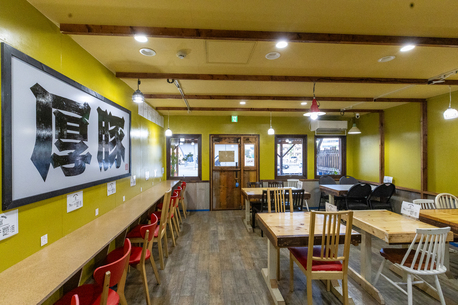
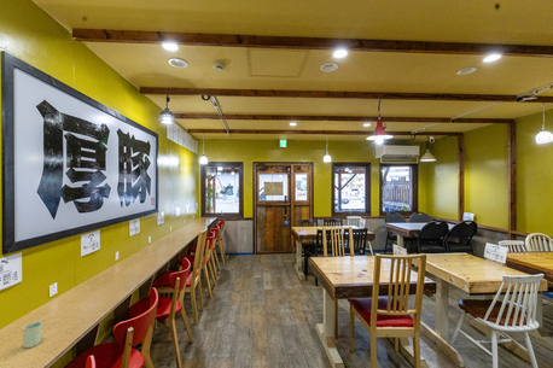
+ cup (31, 332)
